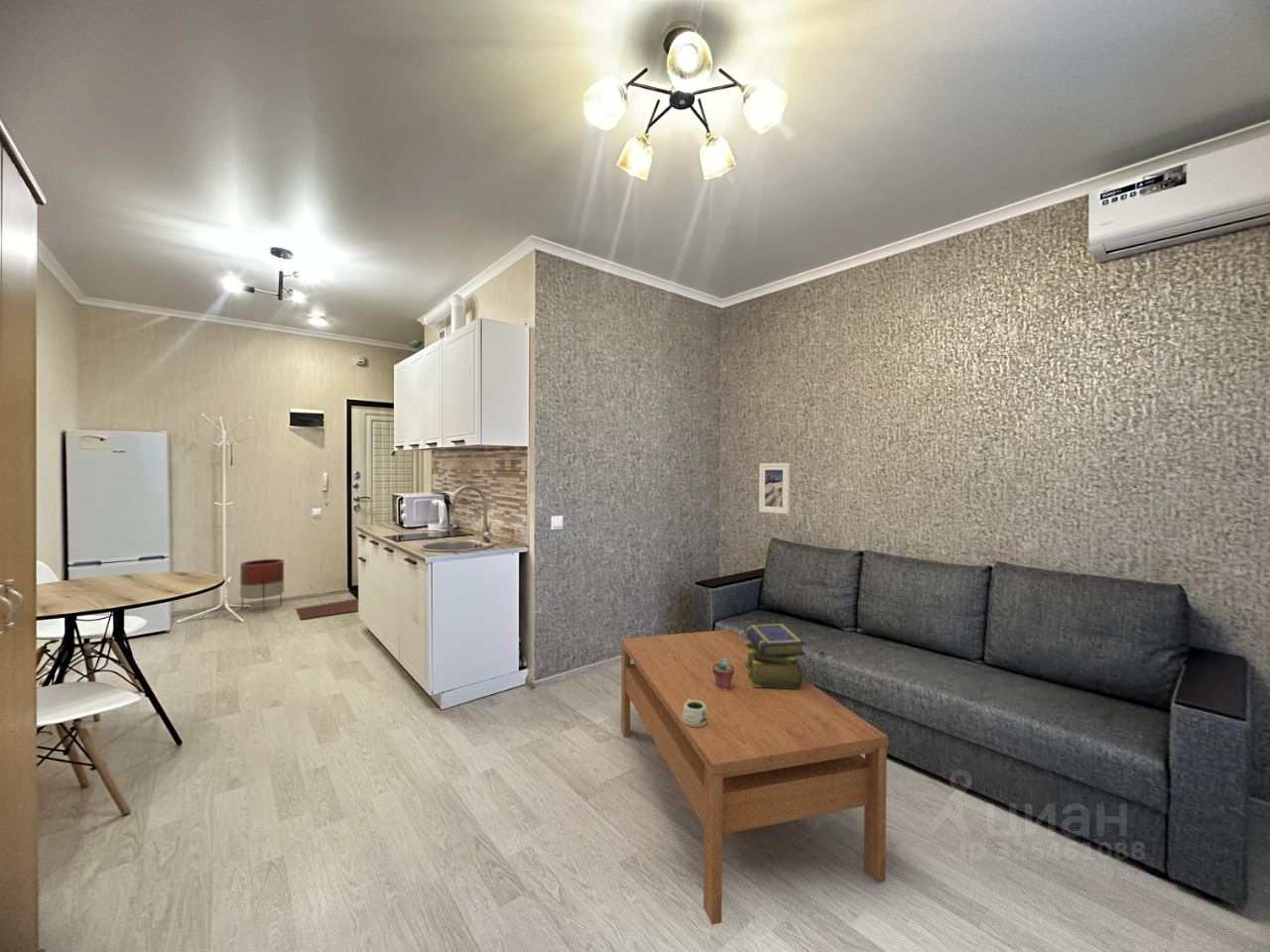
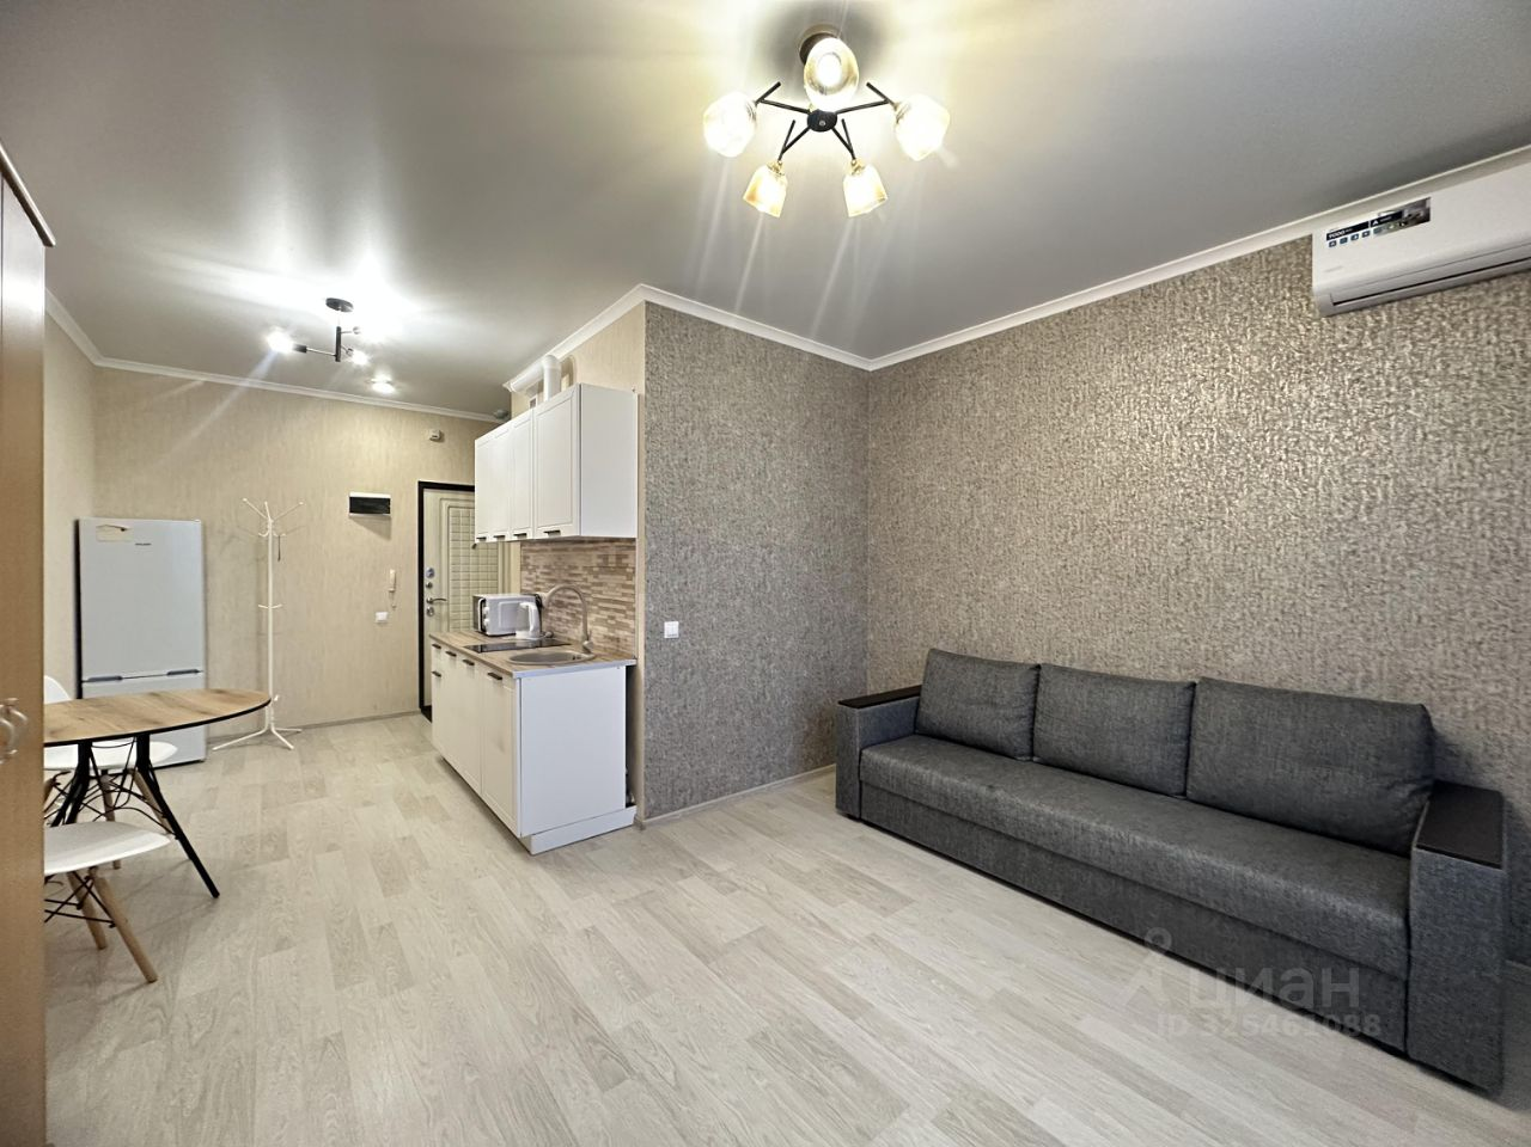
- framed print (774, 488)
- coffee table (723, 733)
- planter (262, 585)
- doormat (340, 604)
- mug (694, 710)
- stack of books (774, 654)
- potted succulent (723, 671)
